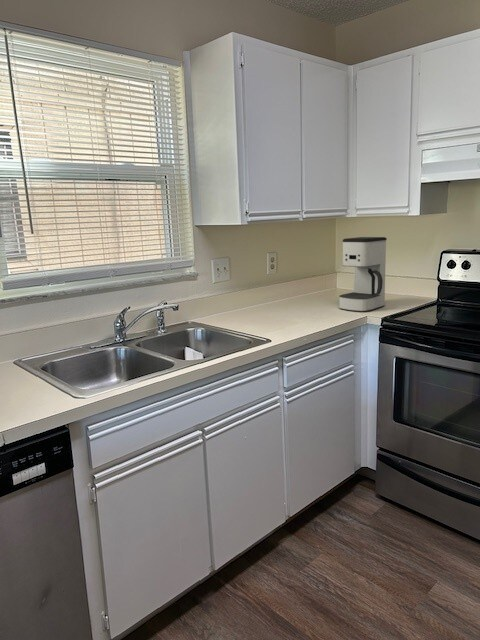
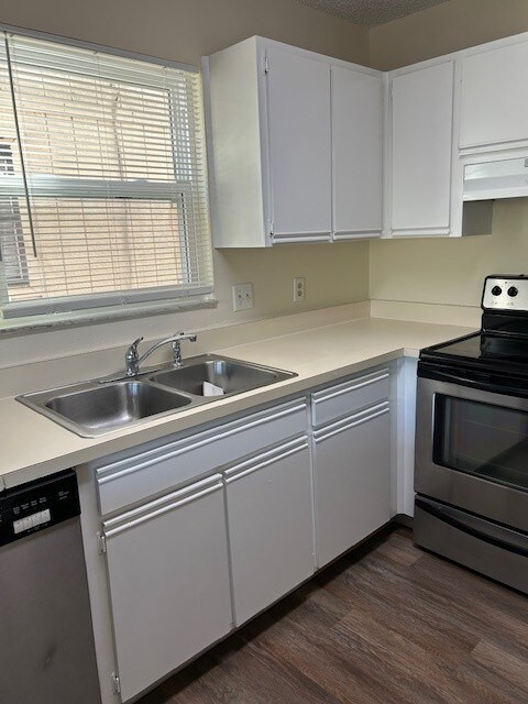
- coffee maker (363, 273)
